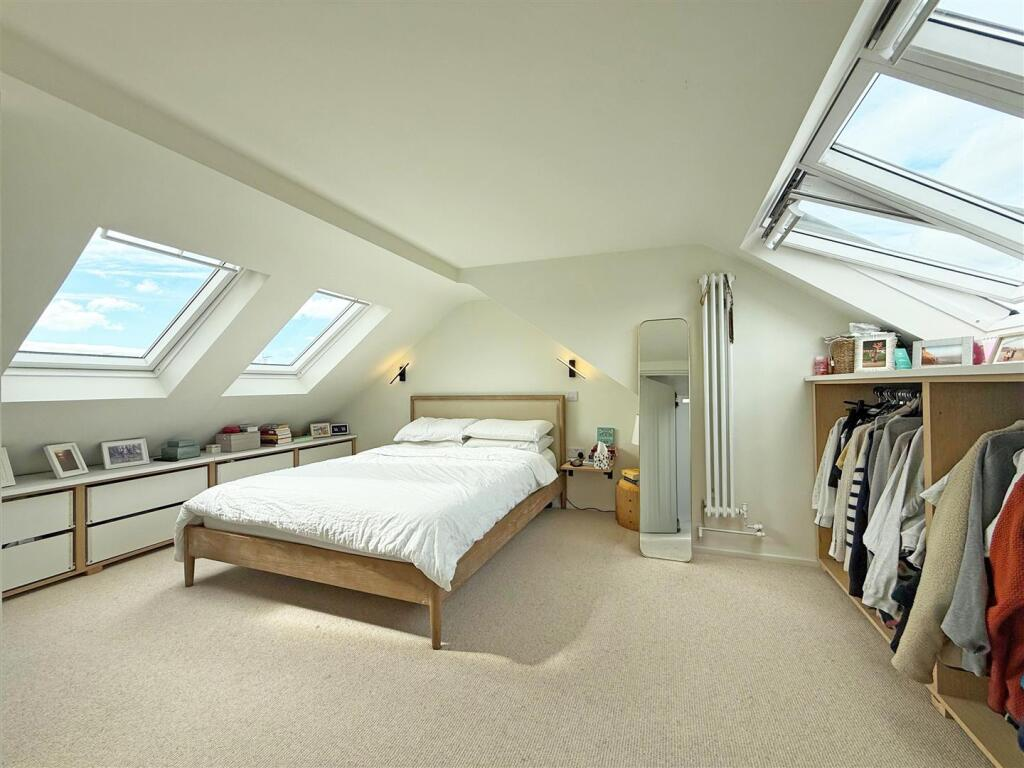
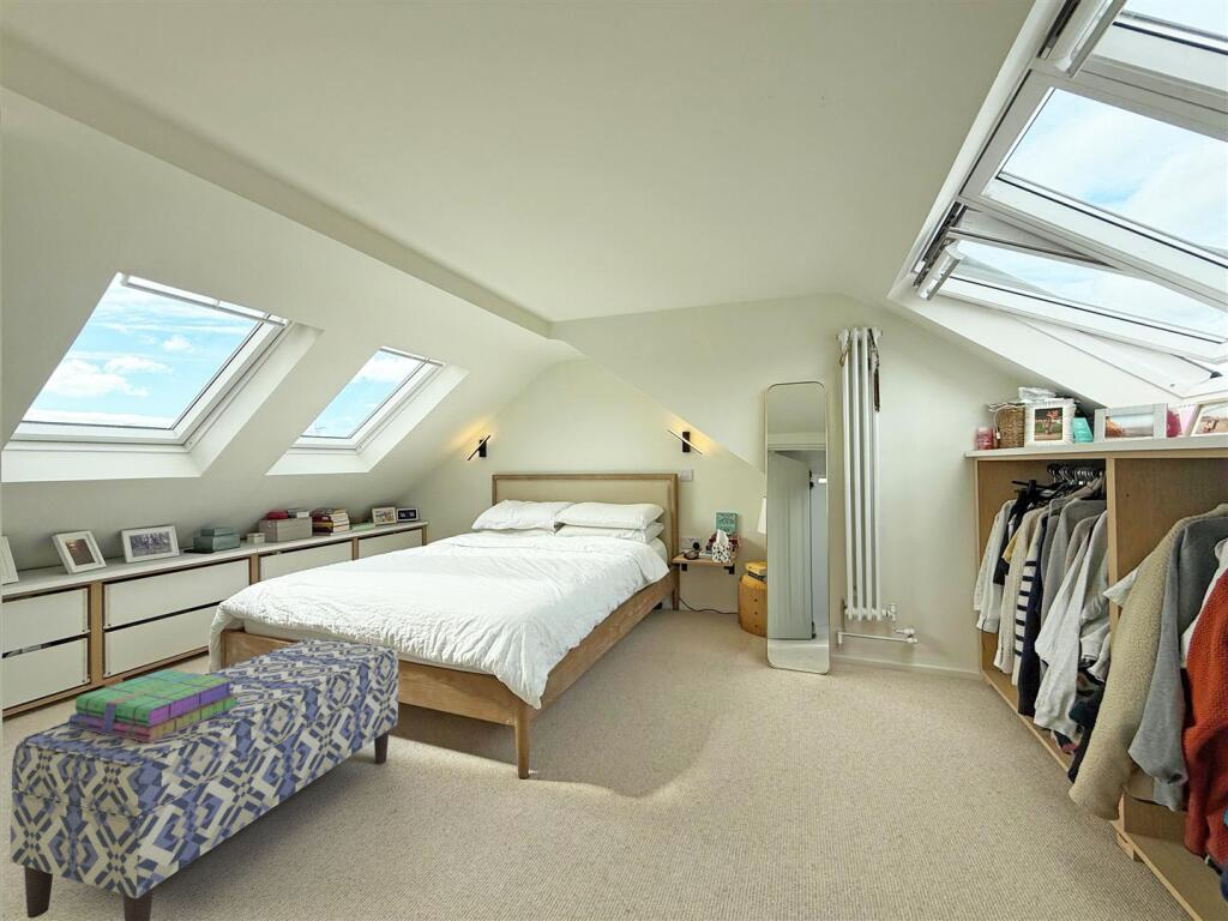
+ stack of books (157, 702)
+ bench (246, 752)
